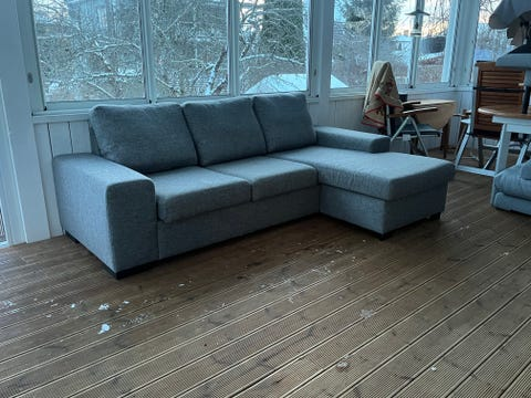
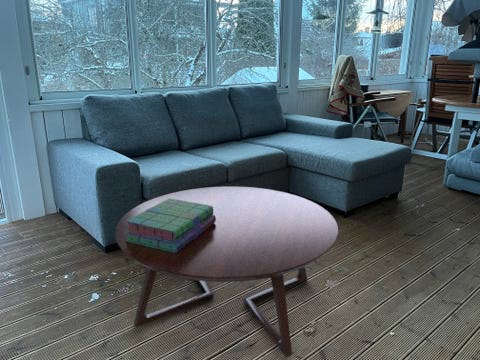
+ coffee table (228, 261)
+ stack of books (172, 222)
